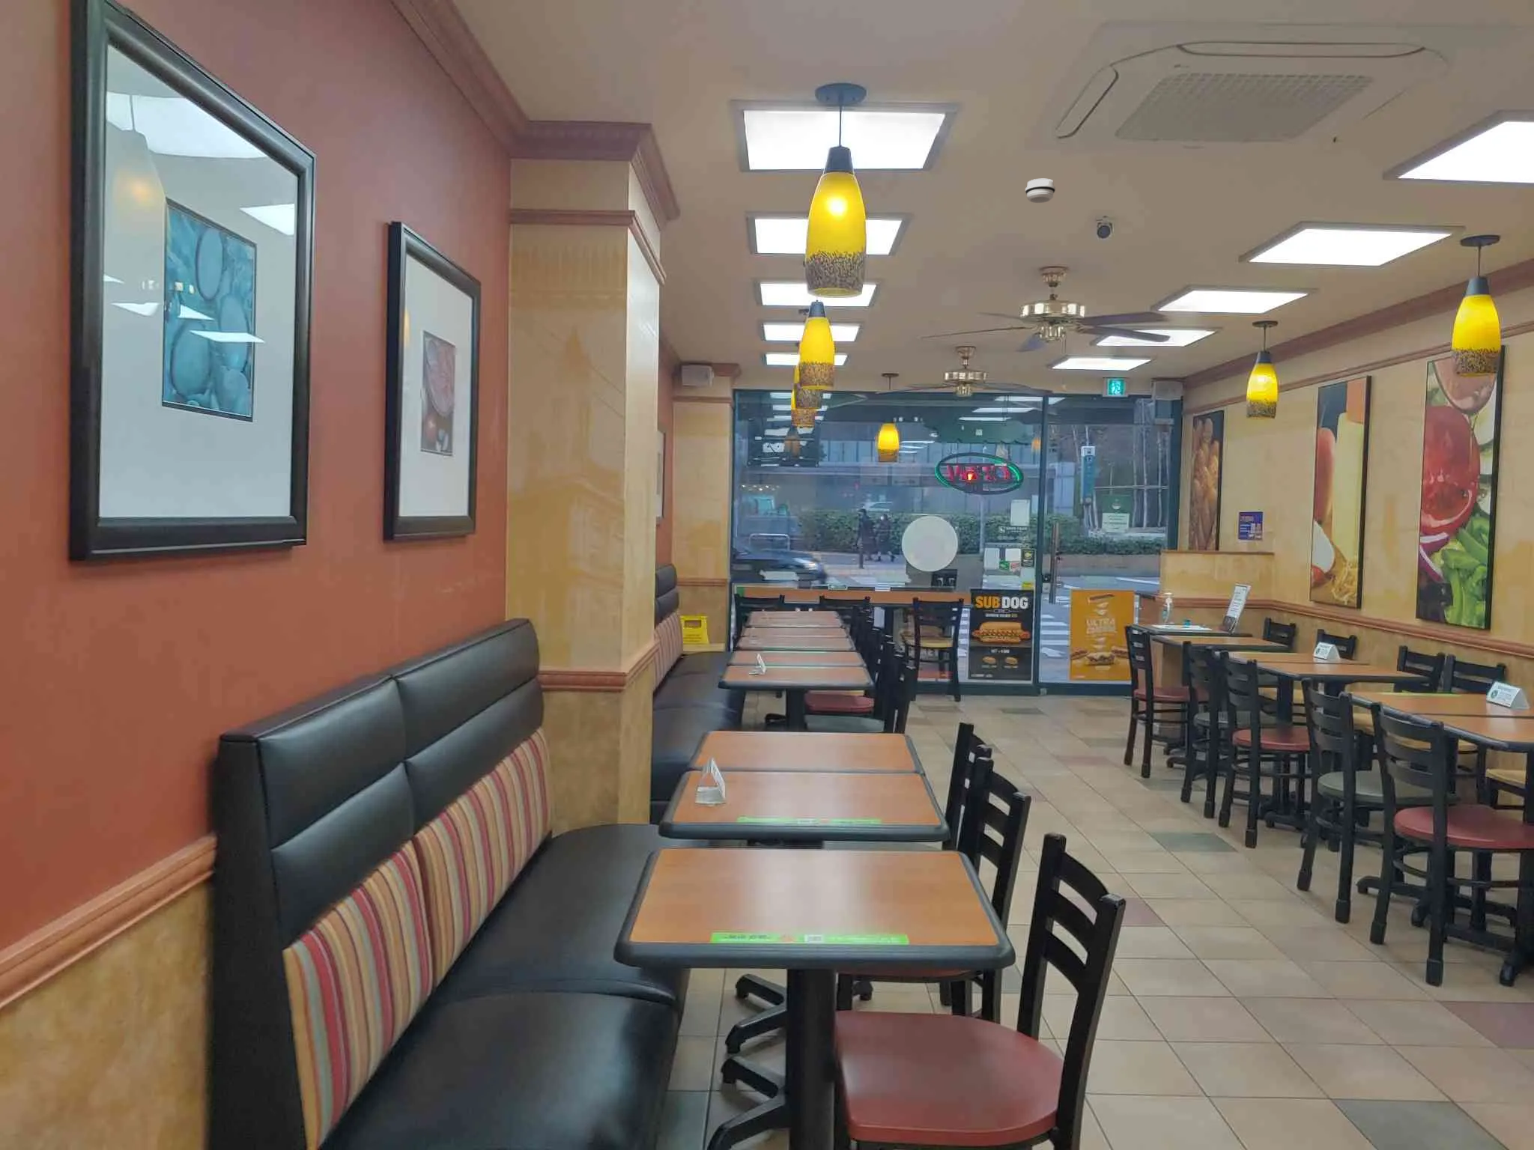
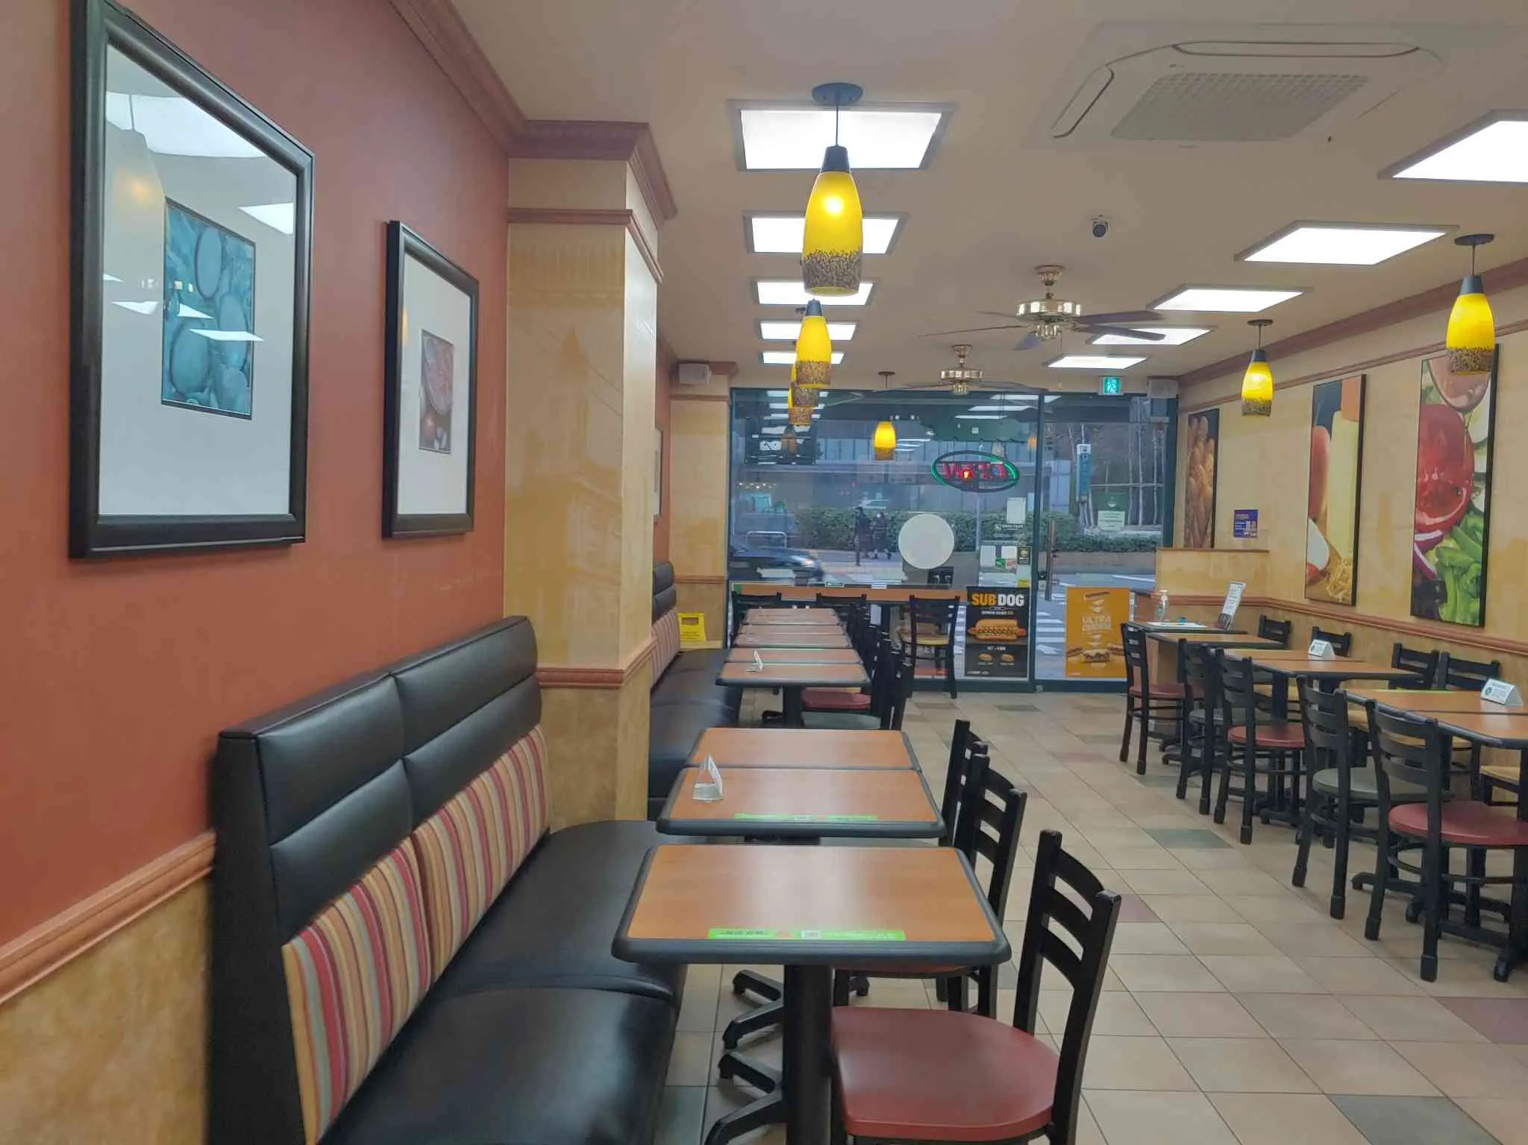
- smoke detector (1040, 191)
